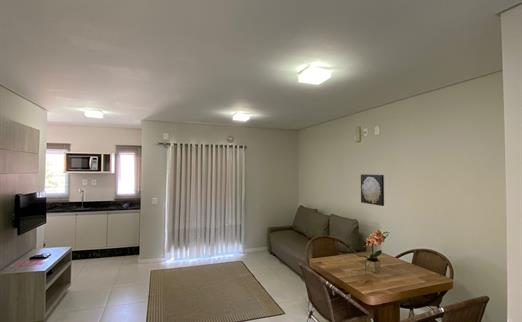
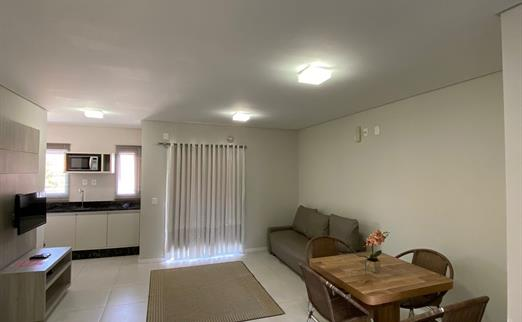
- wall art (371, 189)
